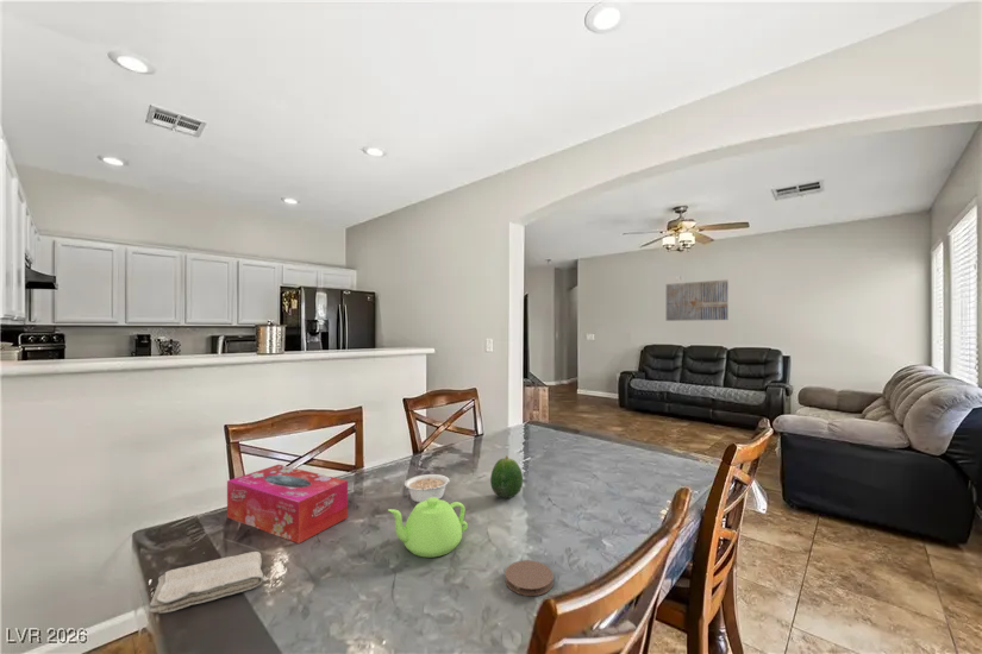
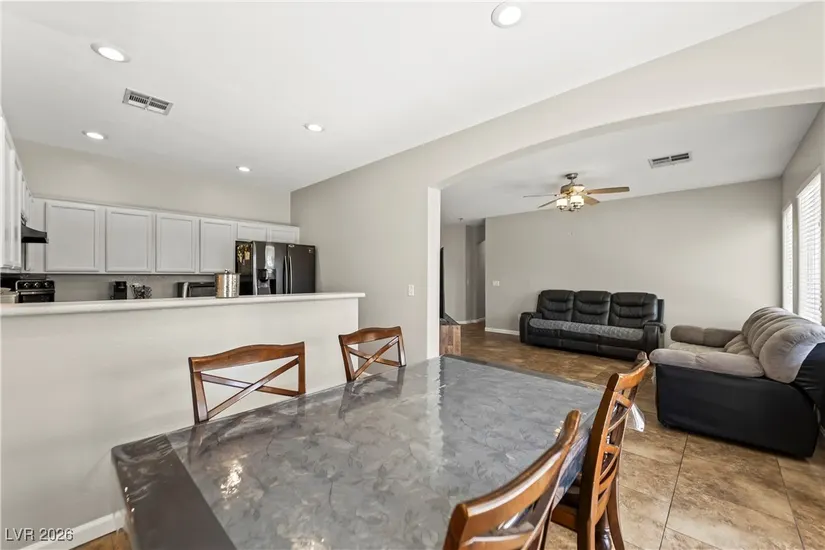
- tissue box (287, 498)
- coaster (528, 577)
- fruit (506, 477)
- legume (429, 486)
- teapot (429, 522)
- wall art (695, 301)
- washcloth (211, 578)
